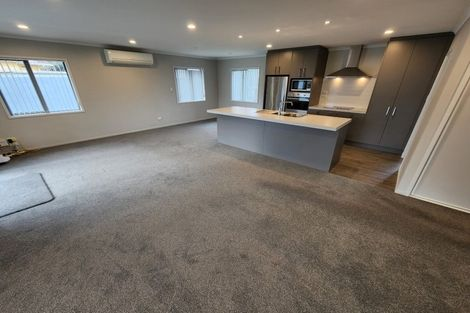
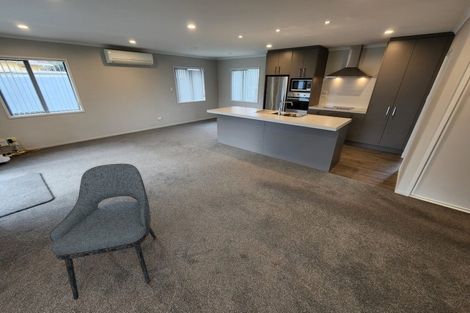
+ dining chair (113, 223)
